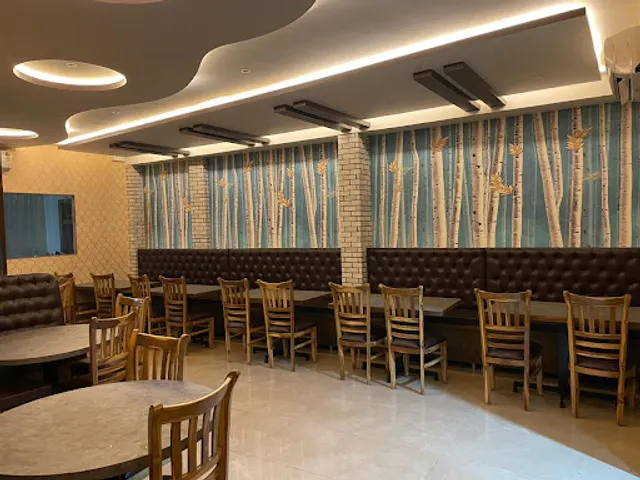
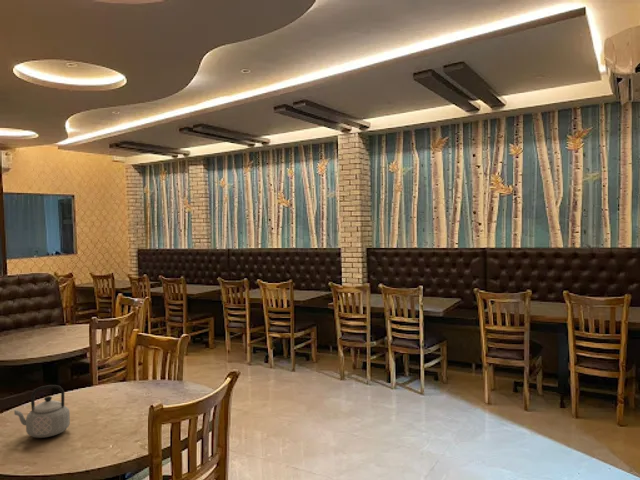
+ teapot (41, 410)
